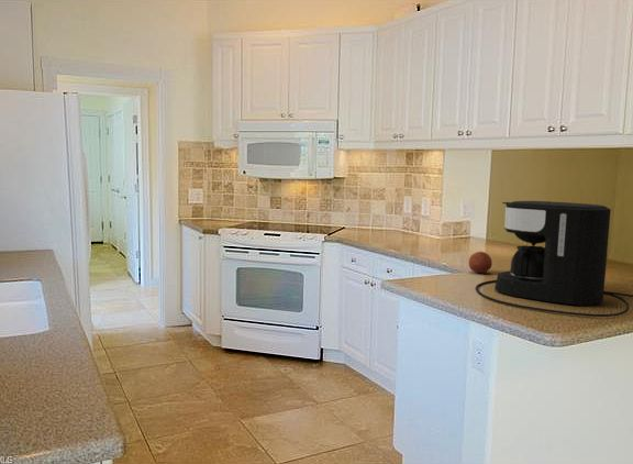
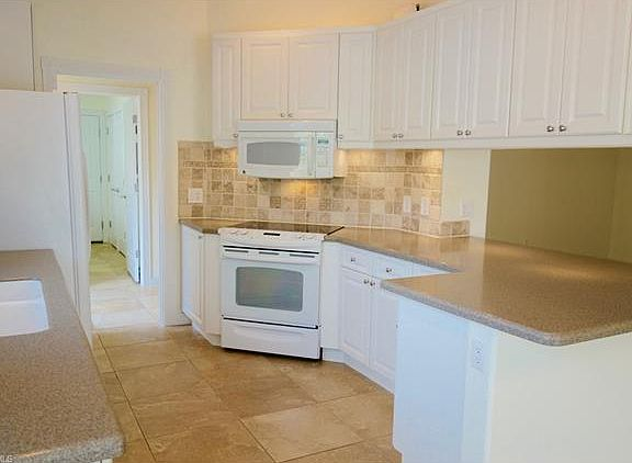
- coffee maker (555, 251)
- fruit (480, 262)
